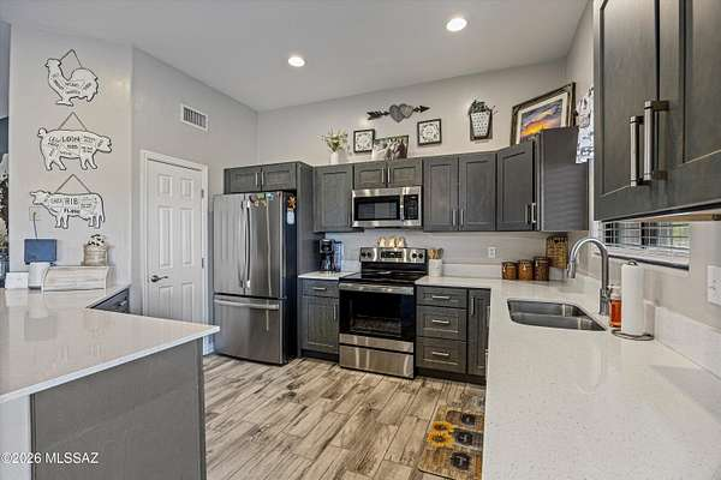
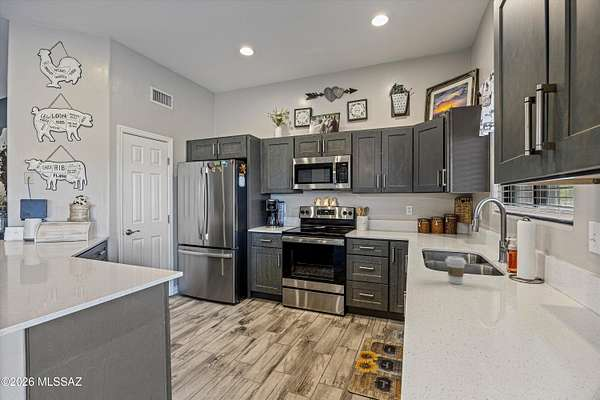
+ coffee cup (455, 270)
